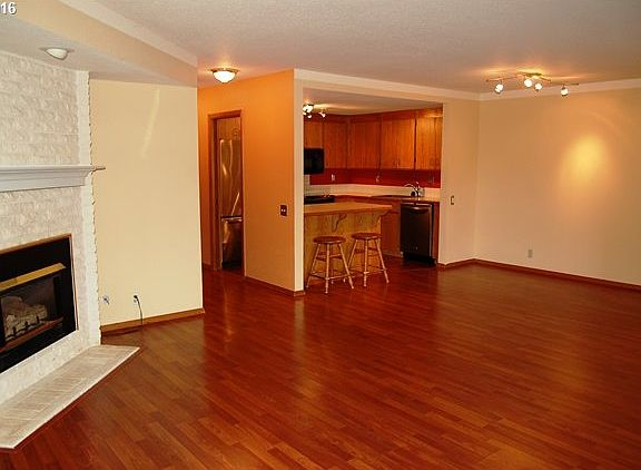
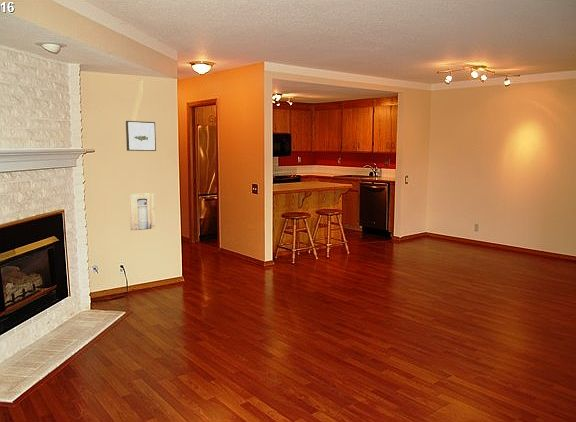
+ wall art (141, 136)
+ wall art (142, 211)
